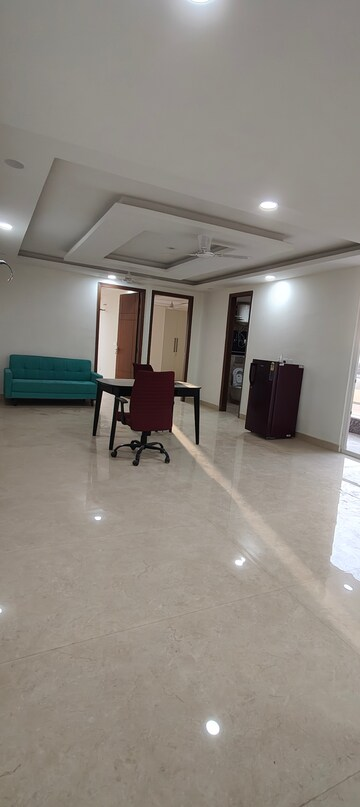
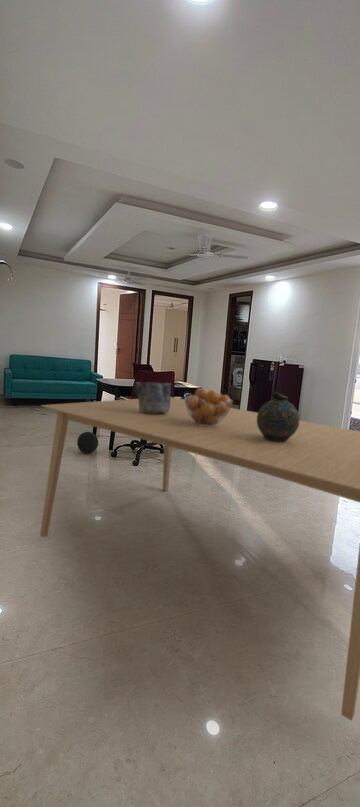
+ bucket (151, 396)
+ dining table (233, 464)
+ snuff bottle (278, 415)
+ fruit basket (207, 406)
+ ball (88, 442)
